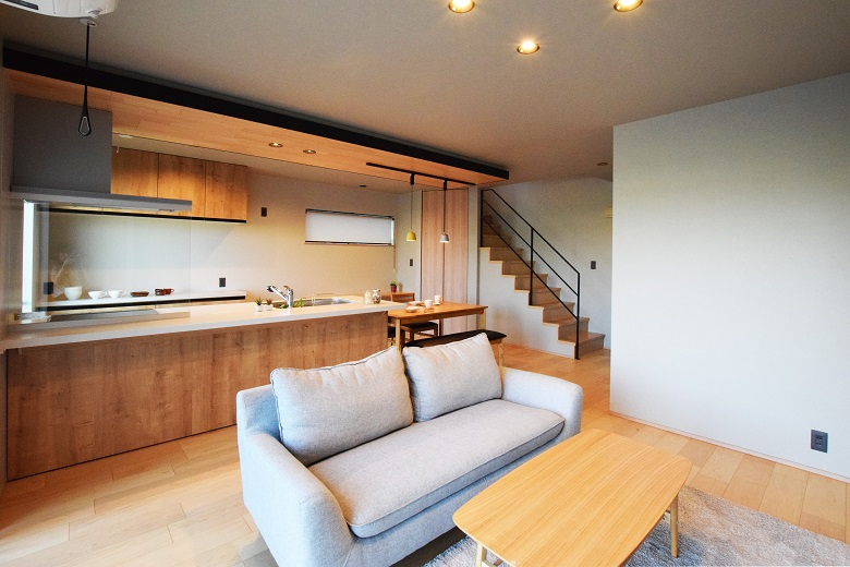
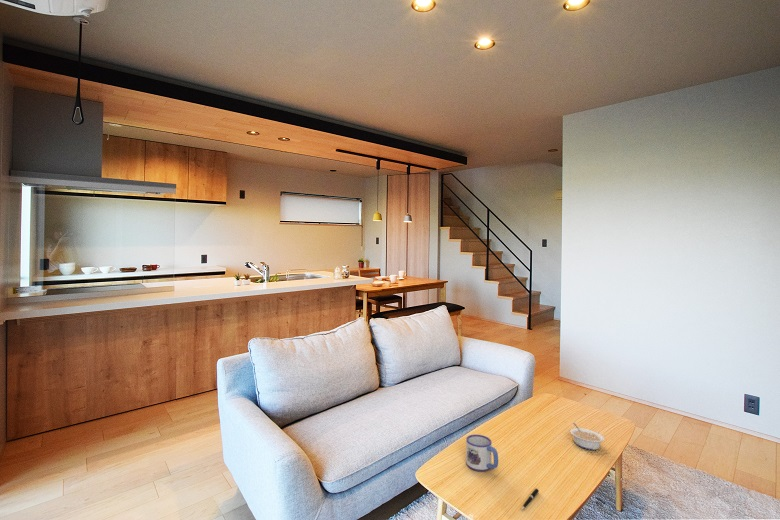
+ mug (482, 454)
+ legume (585, 438)
+ pen (529, 499)
